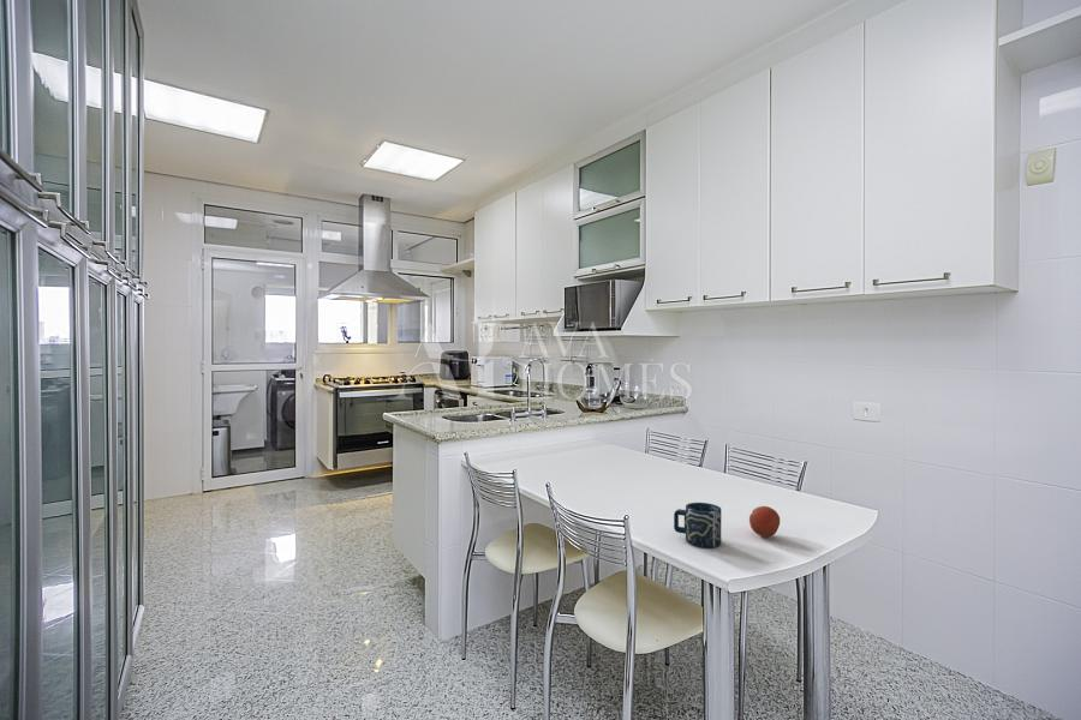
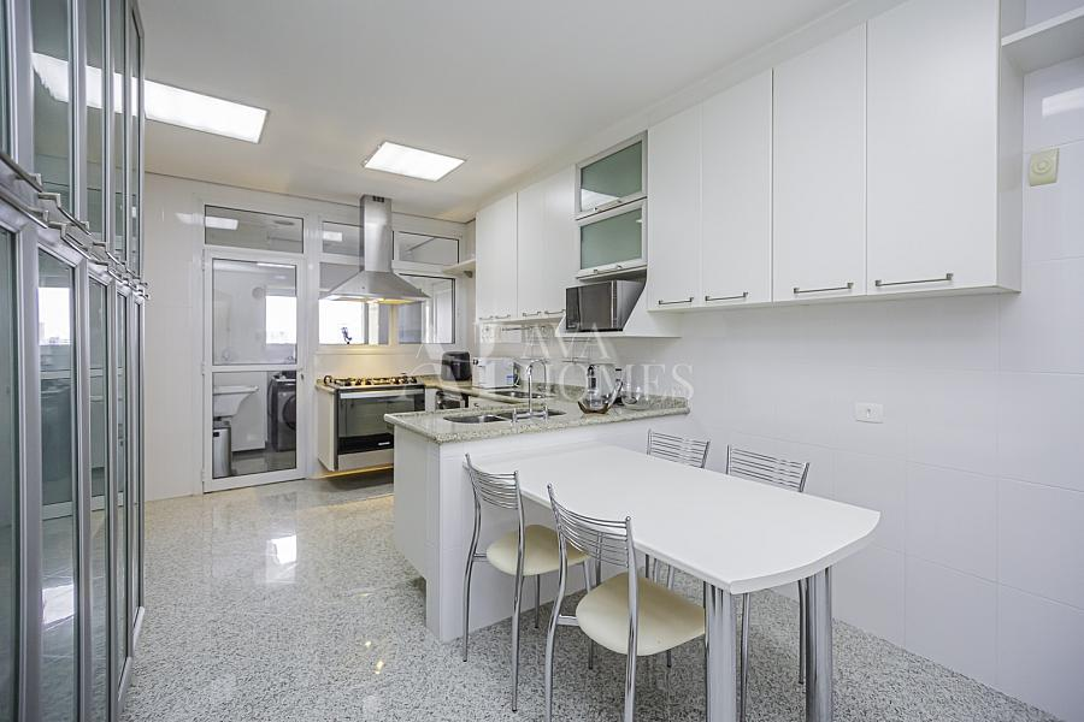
- fruit (764, 521)
- cup (697, 523)
